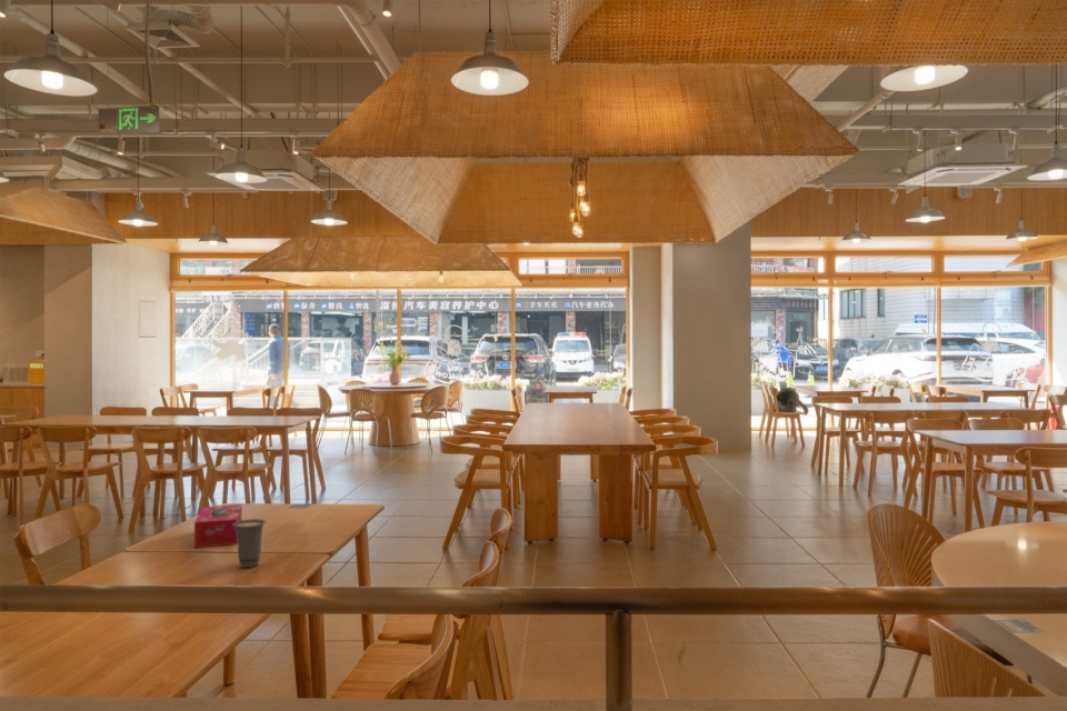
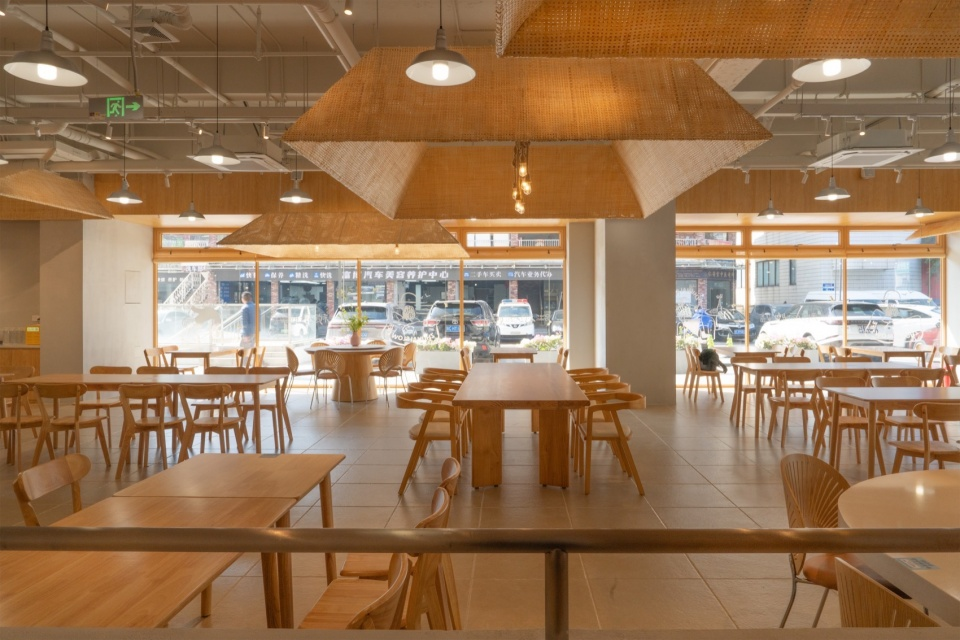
- cup (249, 543)
- tissue box (219, 524)
